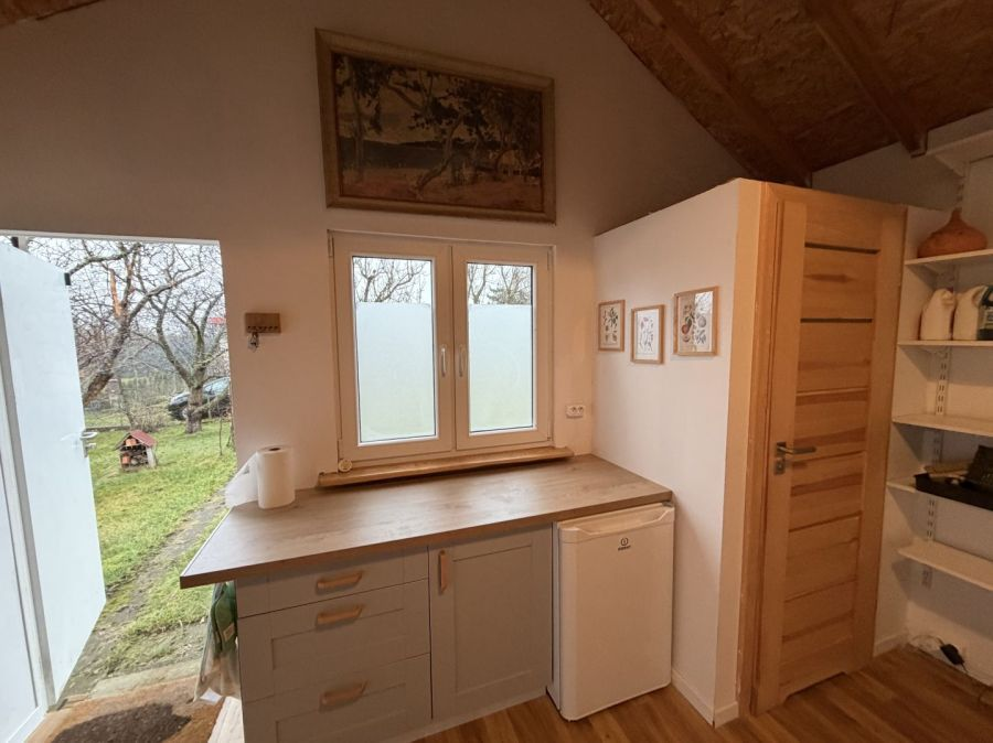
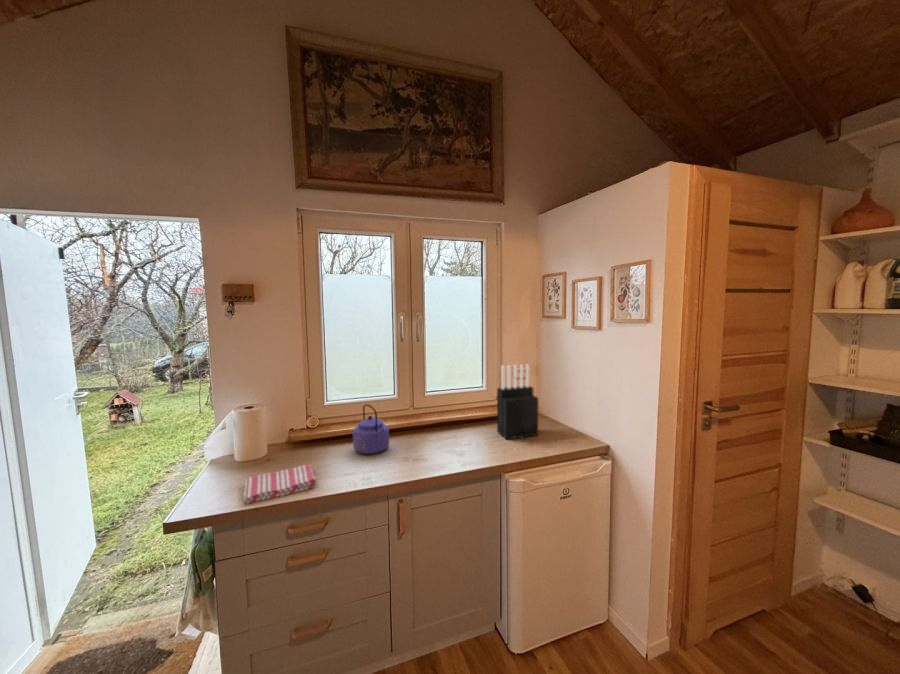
+ dish towel (280, 480)
+ knife block (518, 400)
+ kettle (372, 428)
